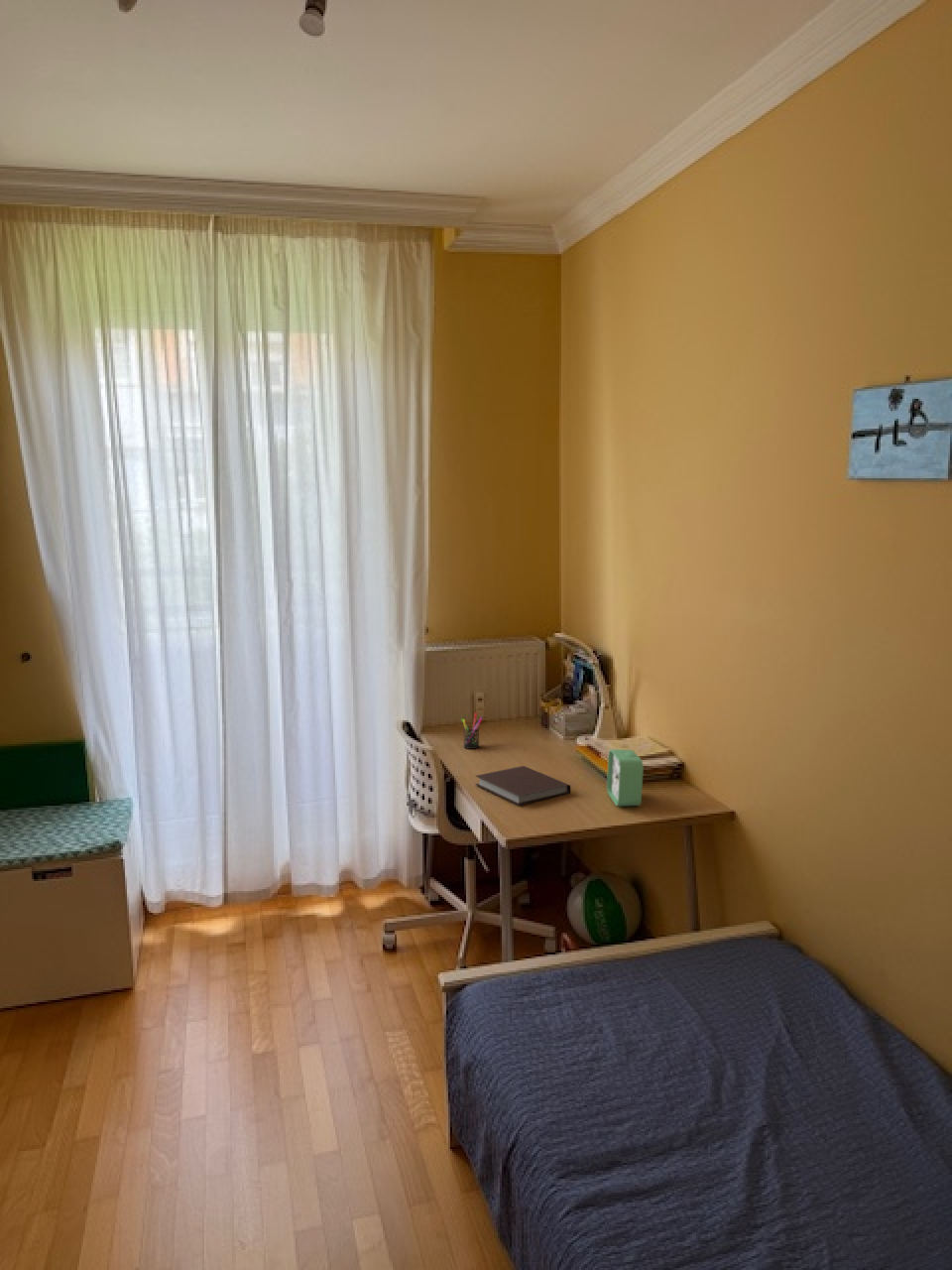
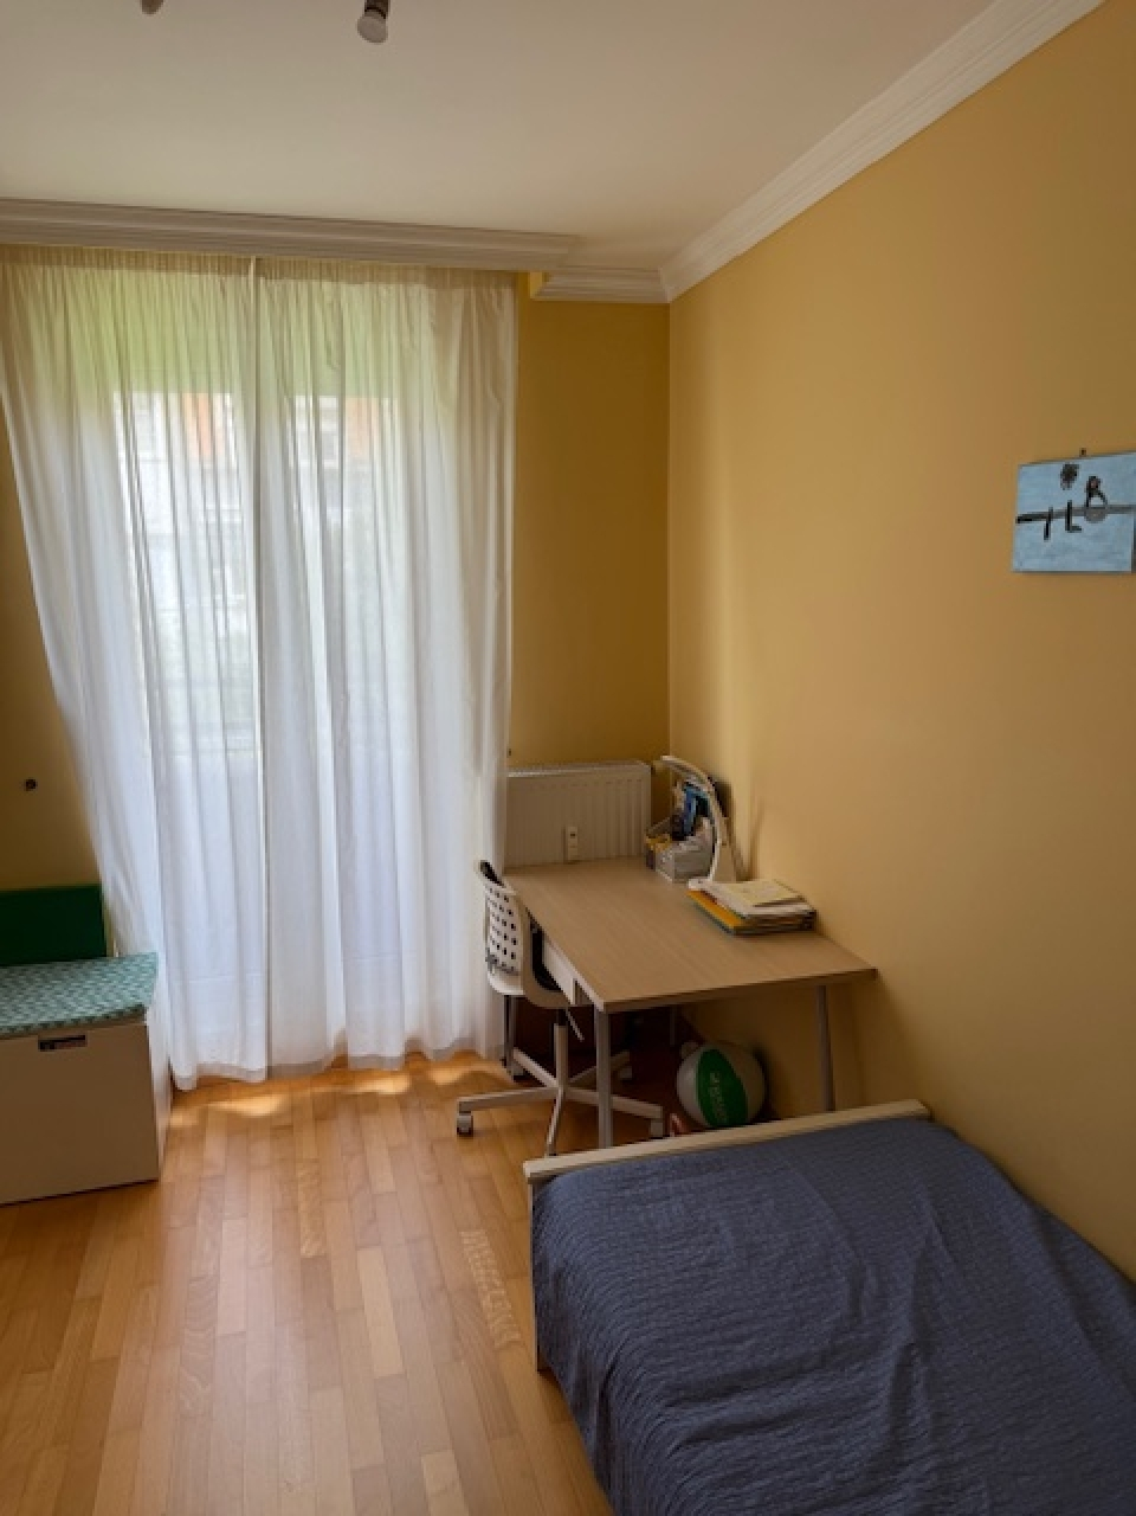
- notebook (522, 784)
- pen holder (470, 729)
- alarm clock (624, 777)
